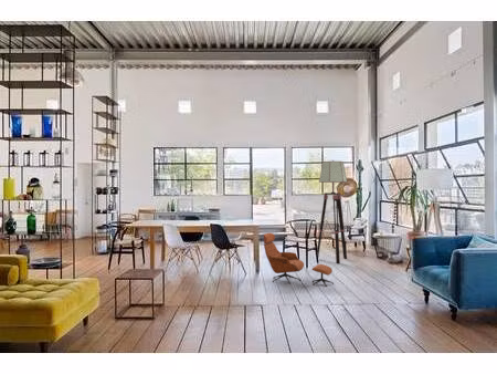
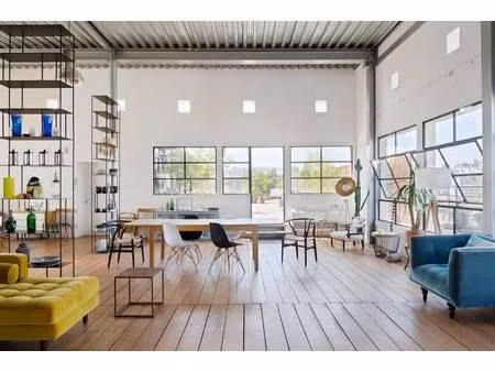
- floor lamp (334, 210)
- lounge chair (297, 258)
